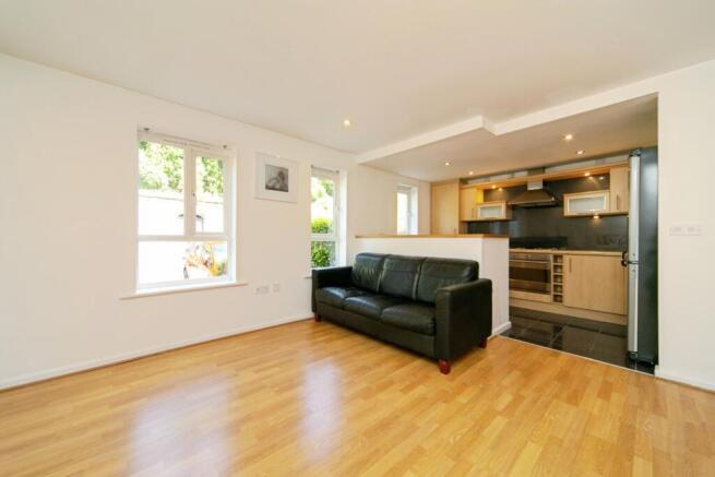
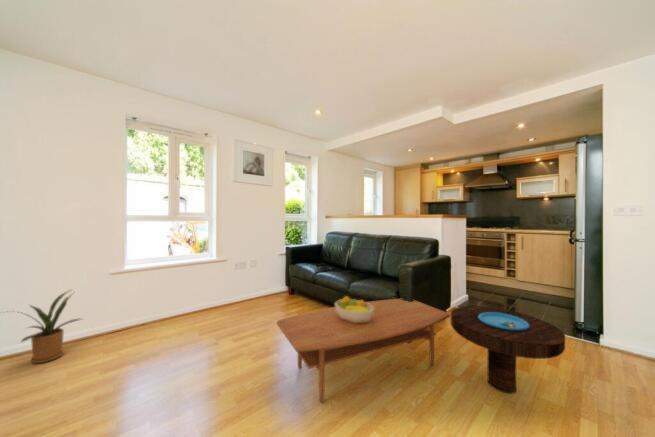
+ coffee table (366, 341)
+ fruit bowl (353, 308)
+ side table (501, 351)
+ house plant (46, 325)
